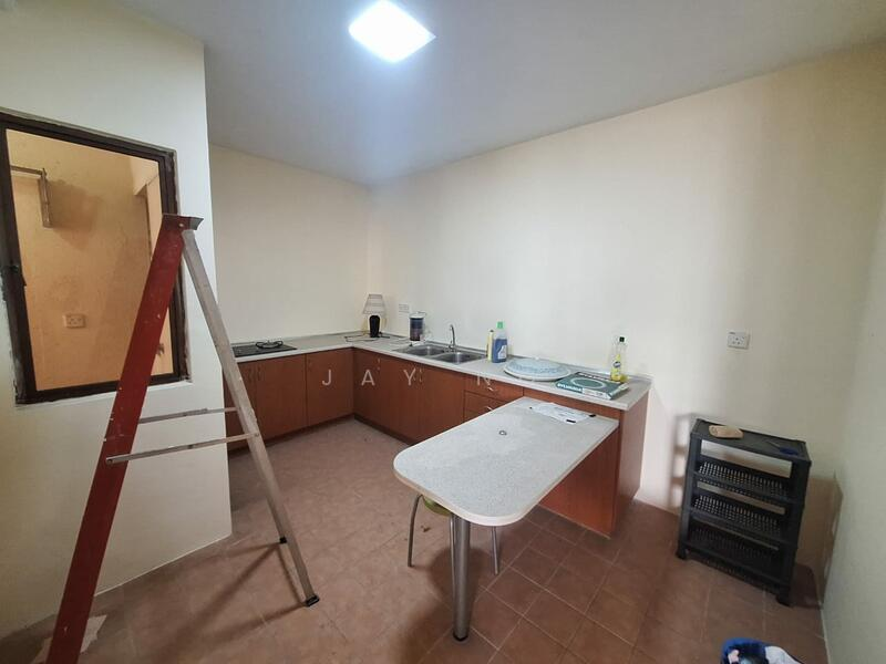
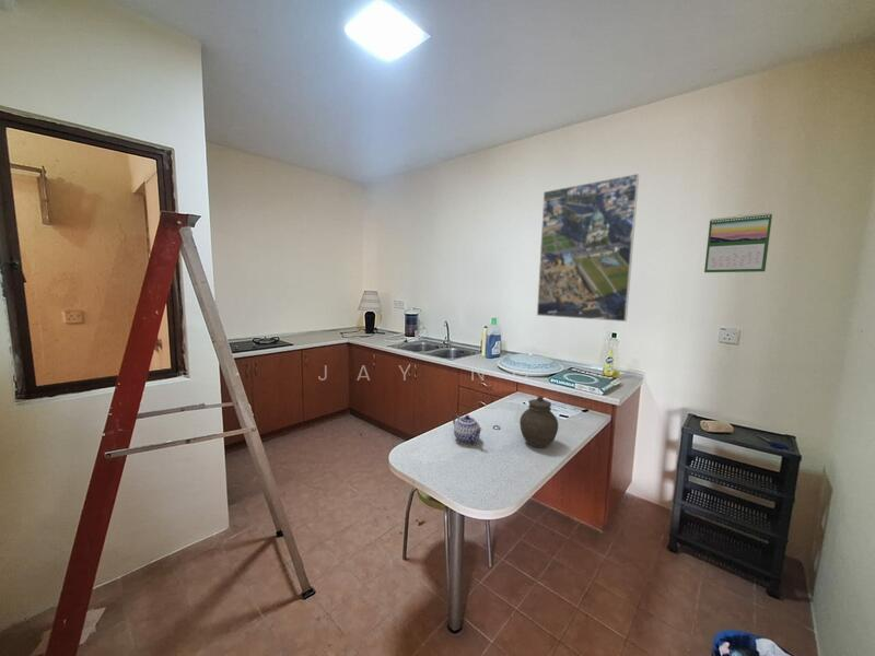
+ calendar (736, 243)
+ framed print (582, 251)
+ teapot (466, 427)
+ jar (538, 420)
